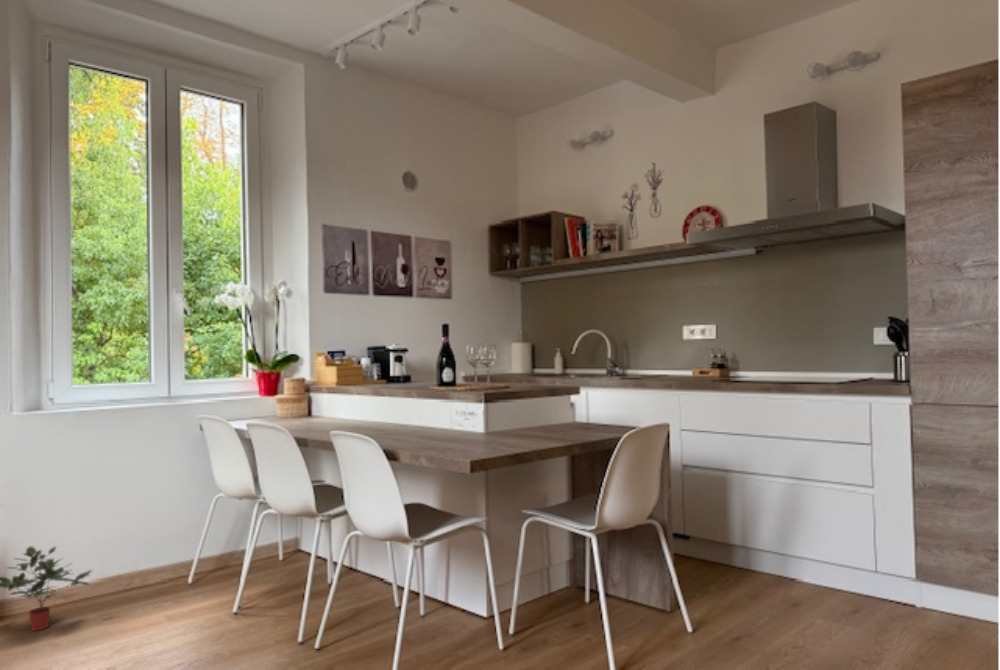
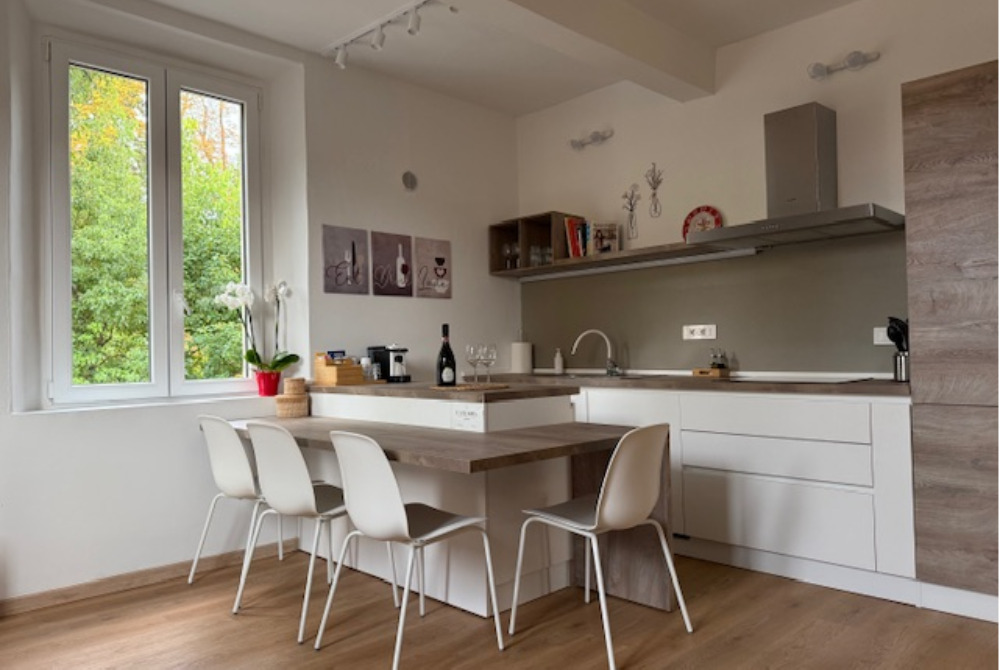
- potted plant (43, 584)
